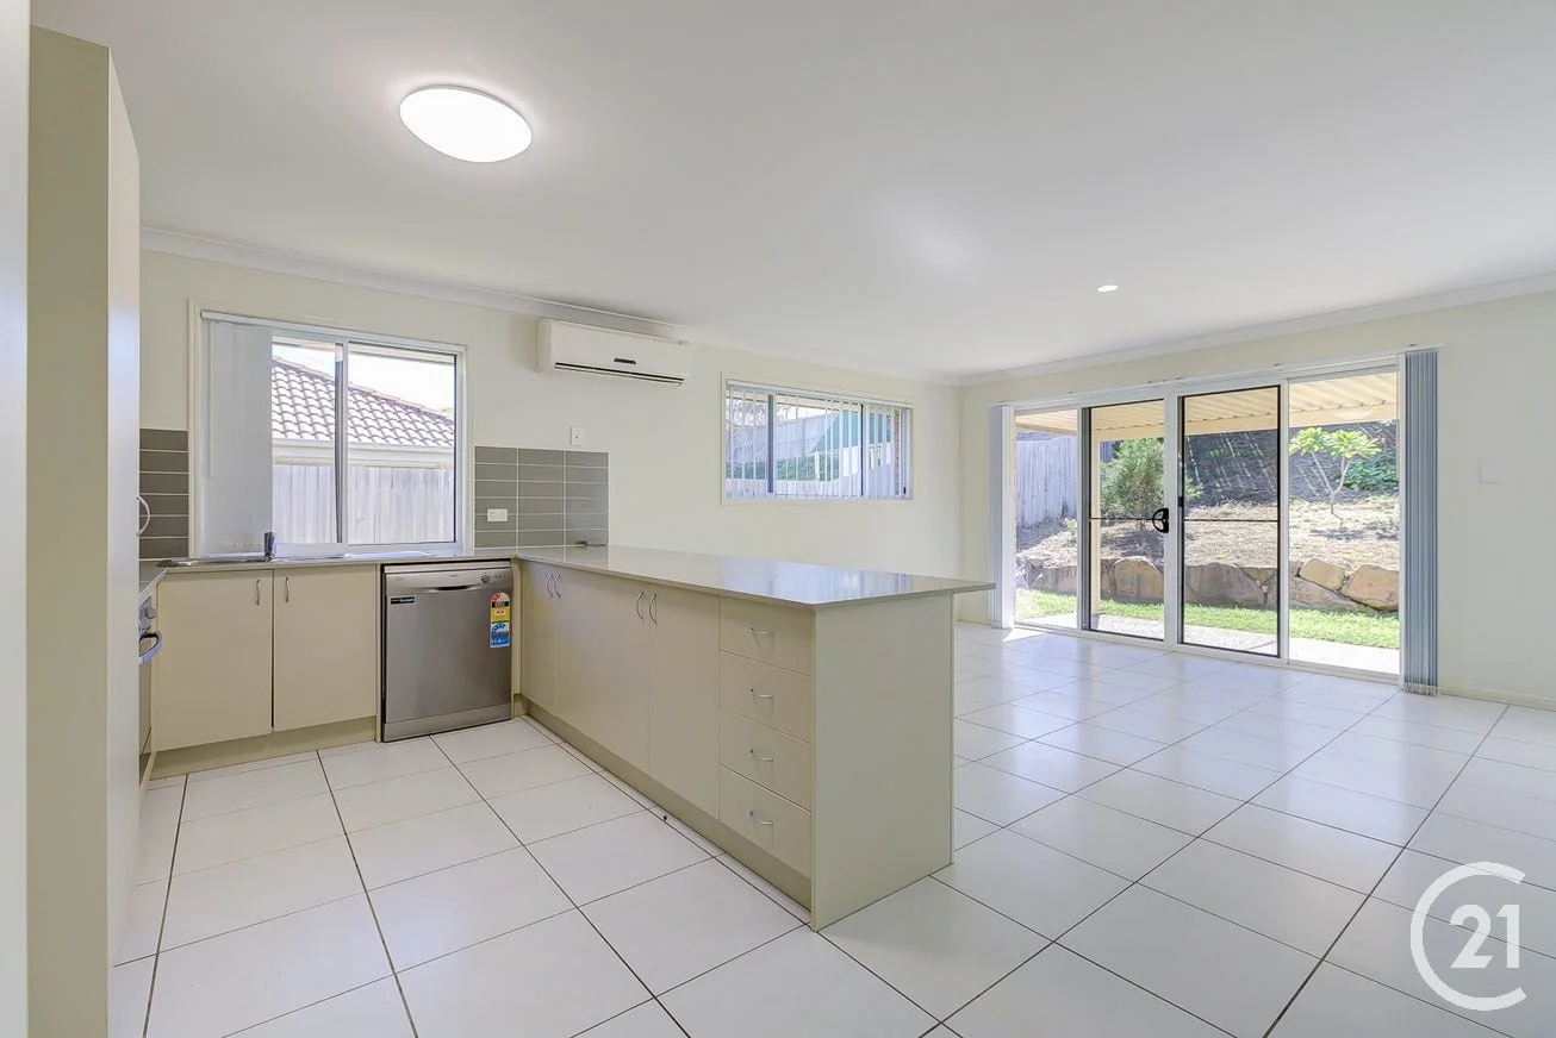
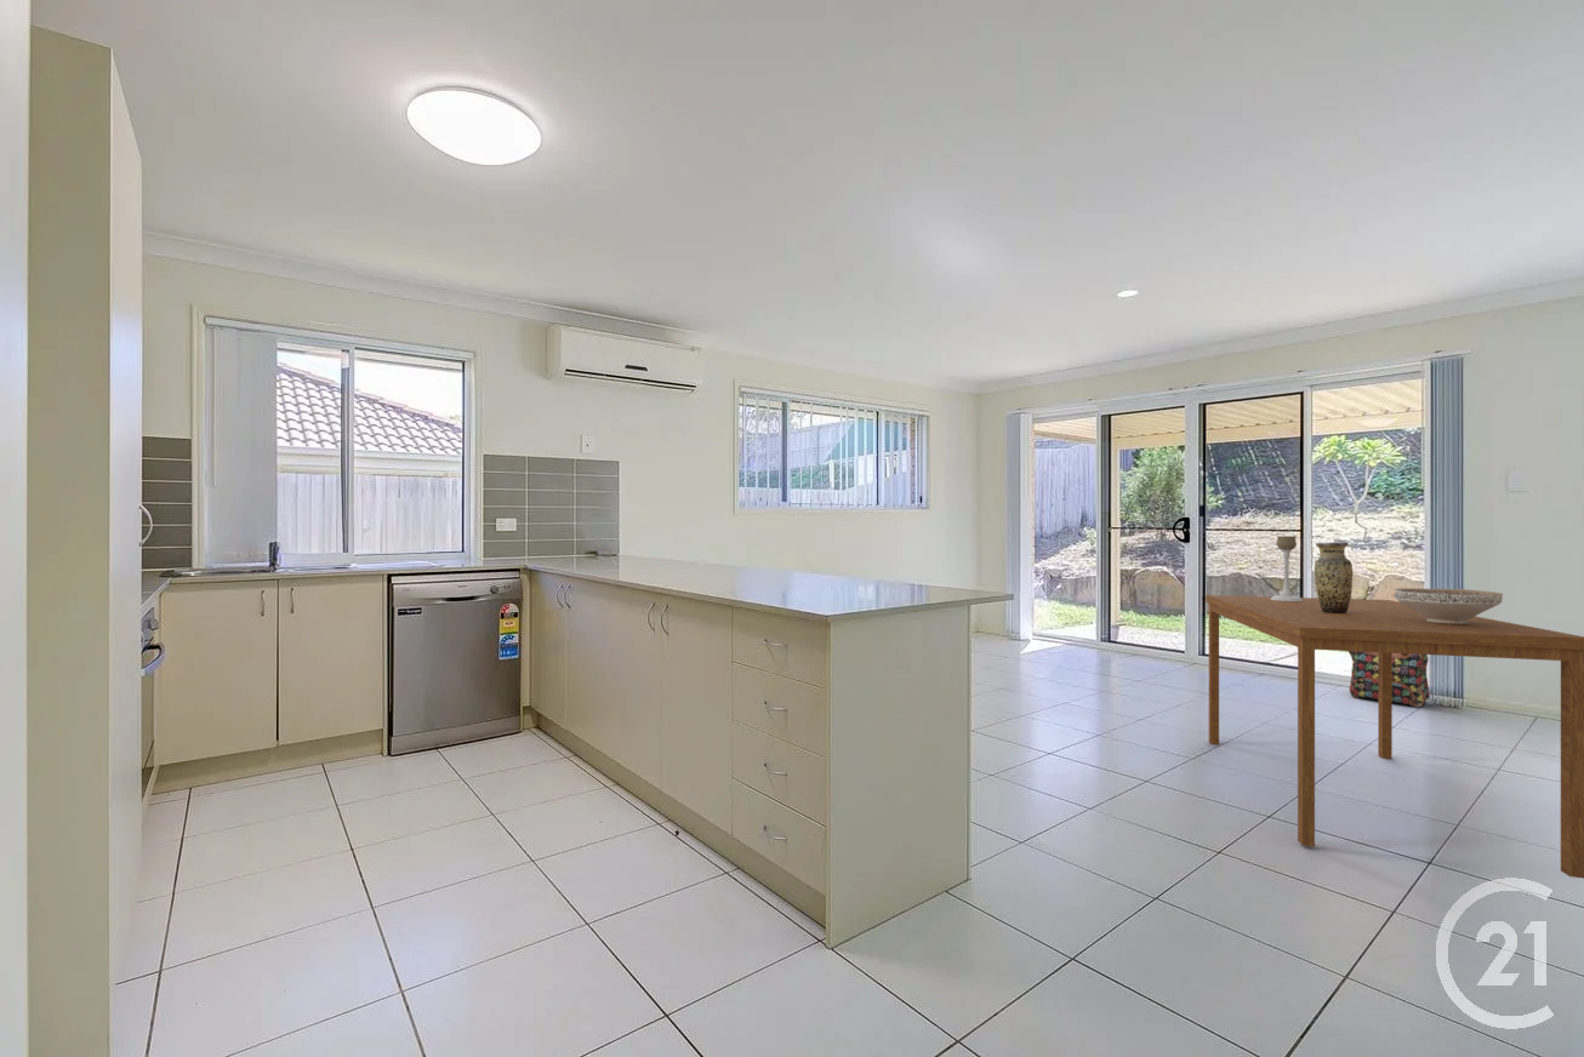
+ decorative bowl (1446, 606)
+ vase (1333, 576)
+ backpack (1392, 663)
+ candle holder (1286, 567)
+ dining table (1378, 702)
